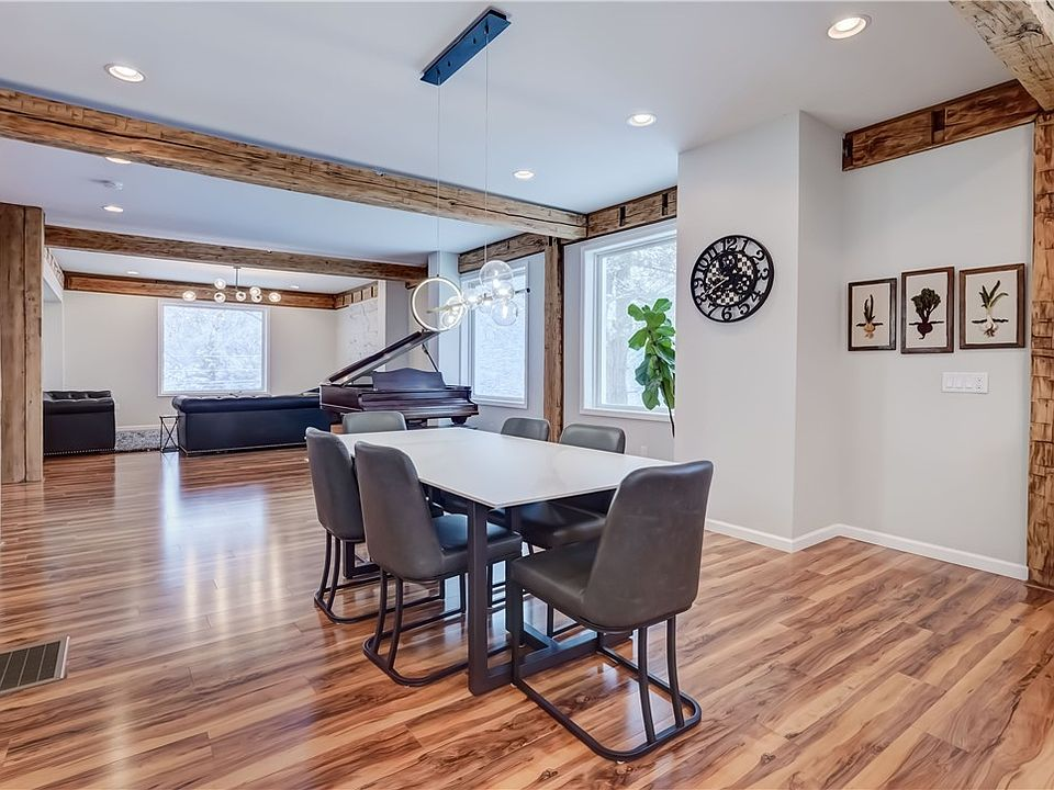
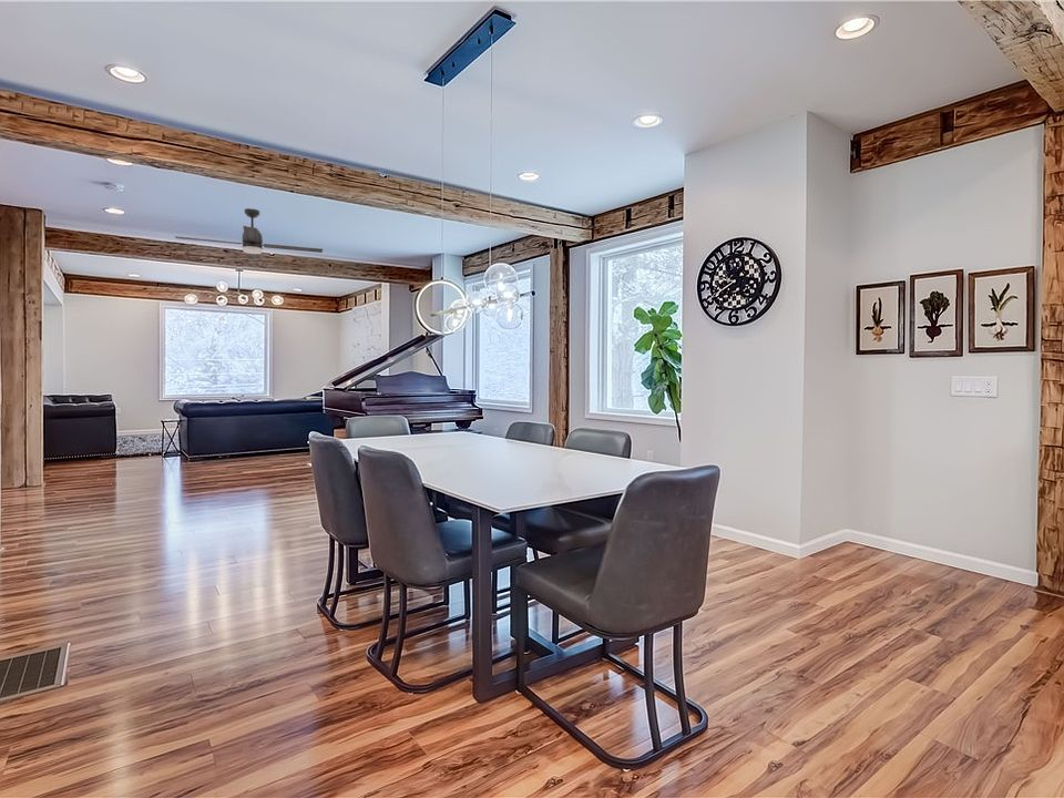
+ electric fan (252, 231)
